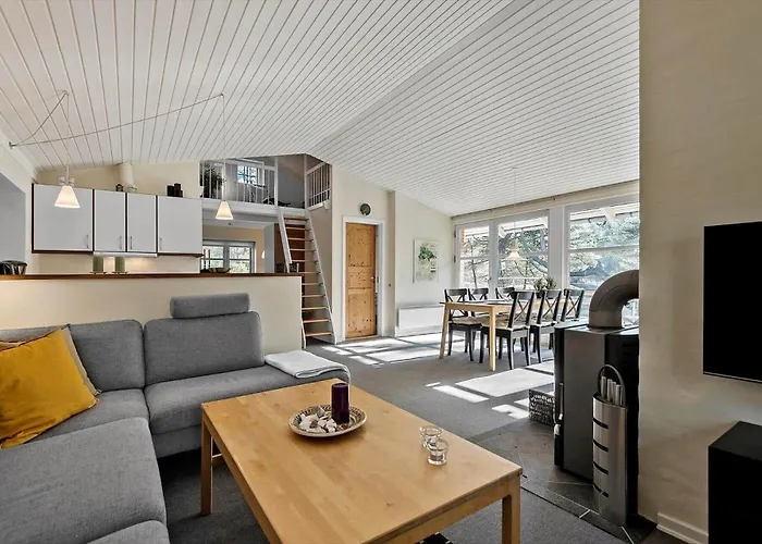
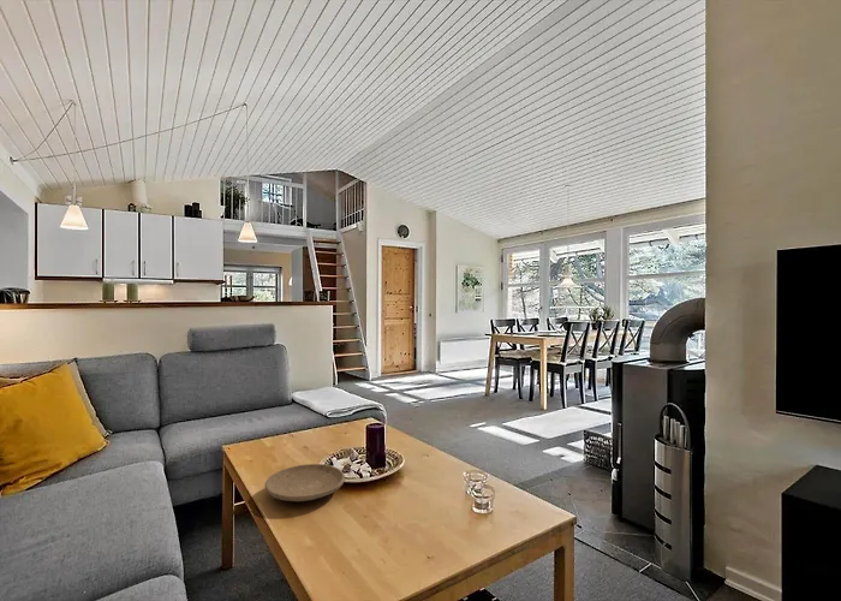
+ plate (305, 484)
